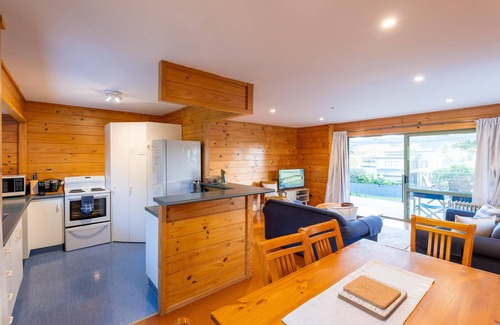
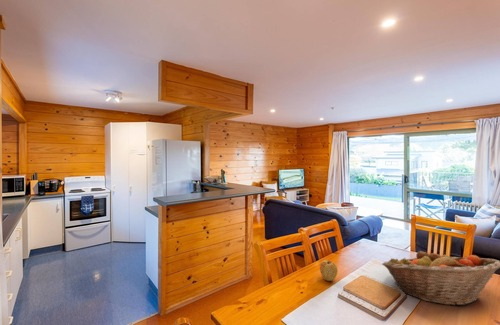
+ apple (328, 270)
+ fruit basket (437, 270)
